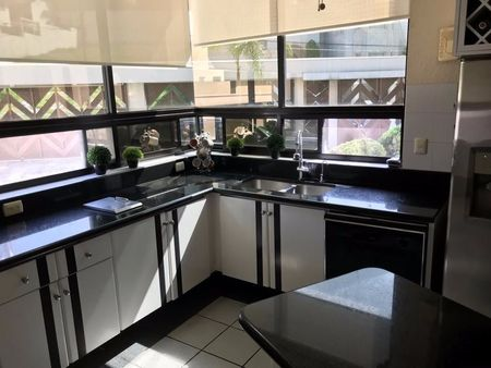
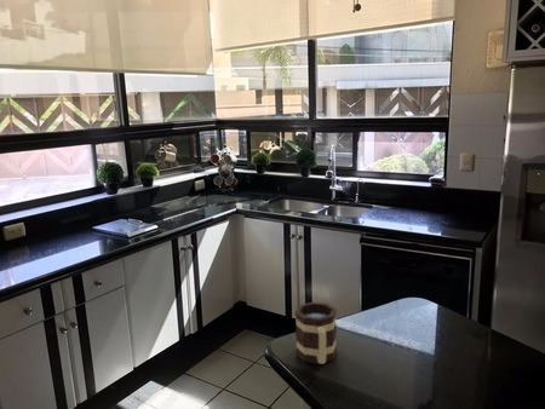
+ mug (317, 336)
